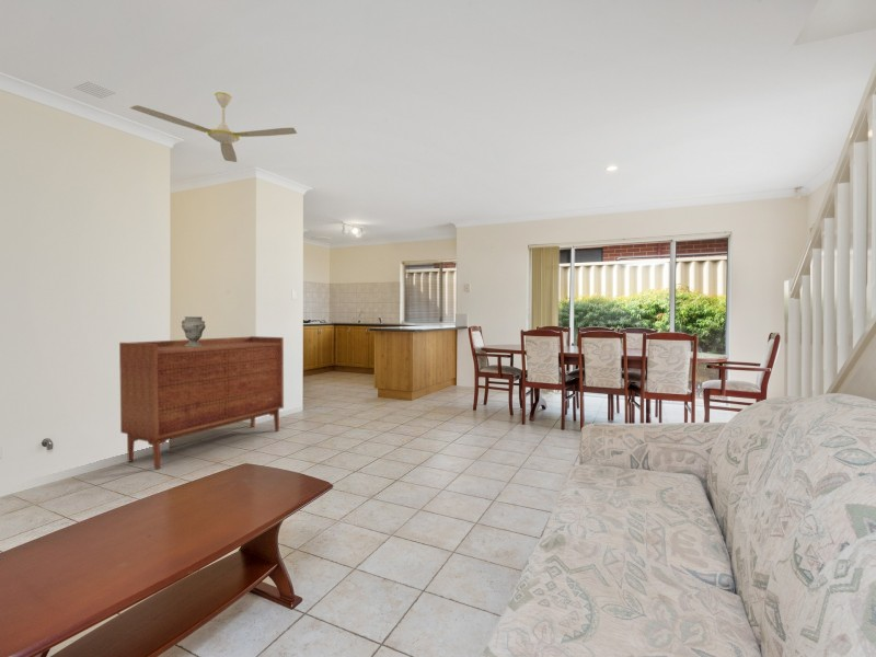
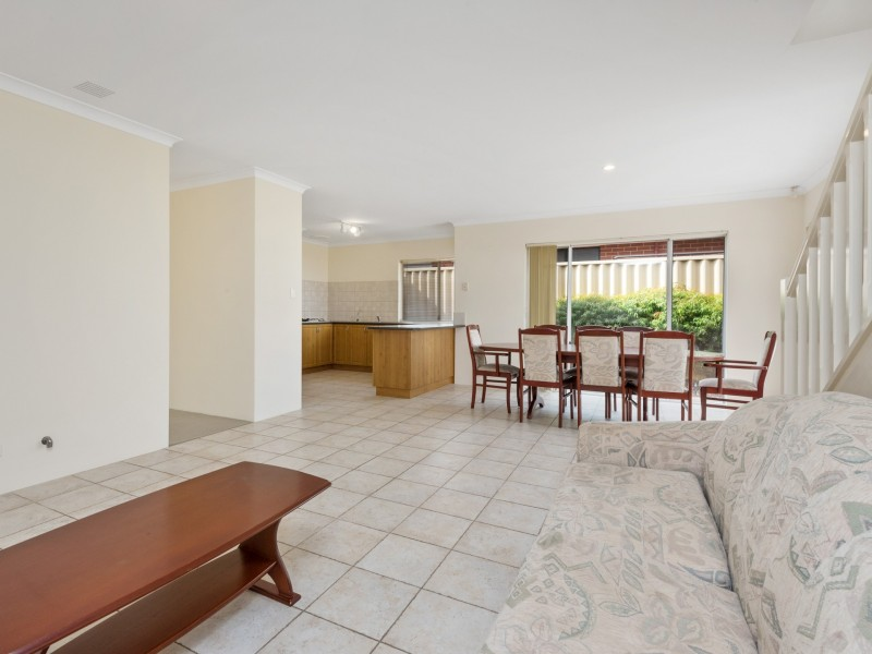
- decorative vase (193, 331)
- sideboard (211, 392)
- ceiling fan (219, 125)
